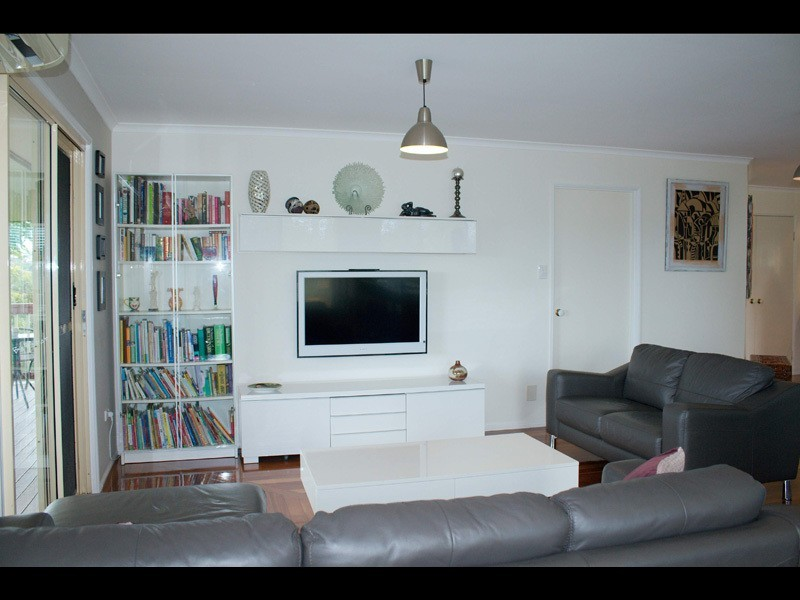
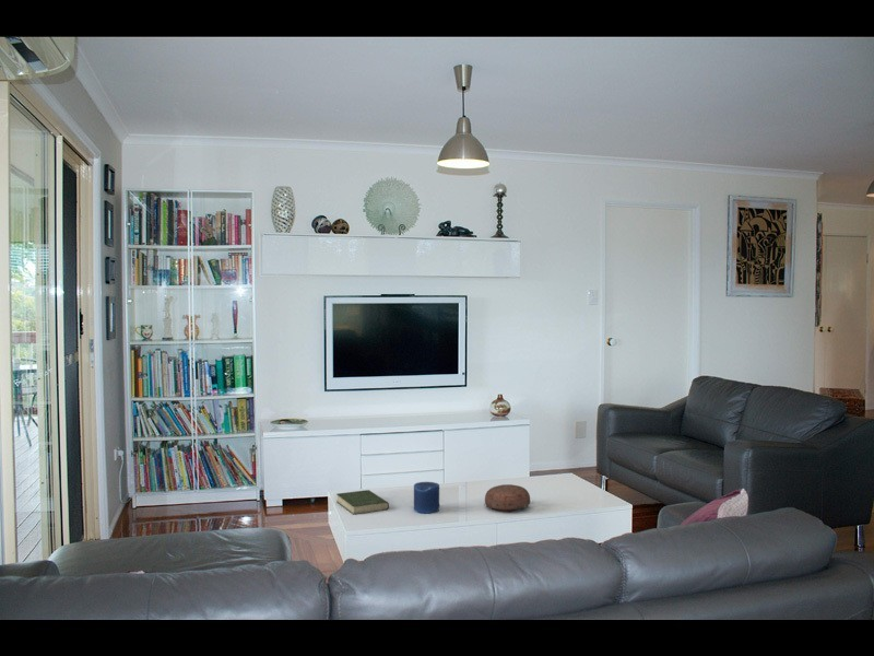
+ book (362, 501)
+ decorative bowl (507, 496)
+ candle (426, 496)
